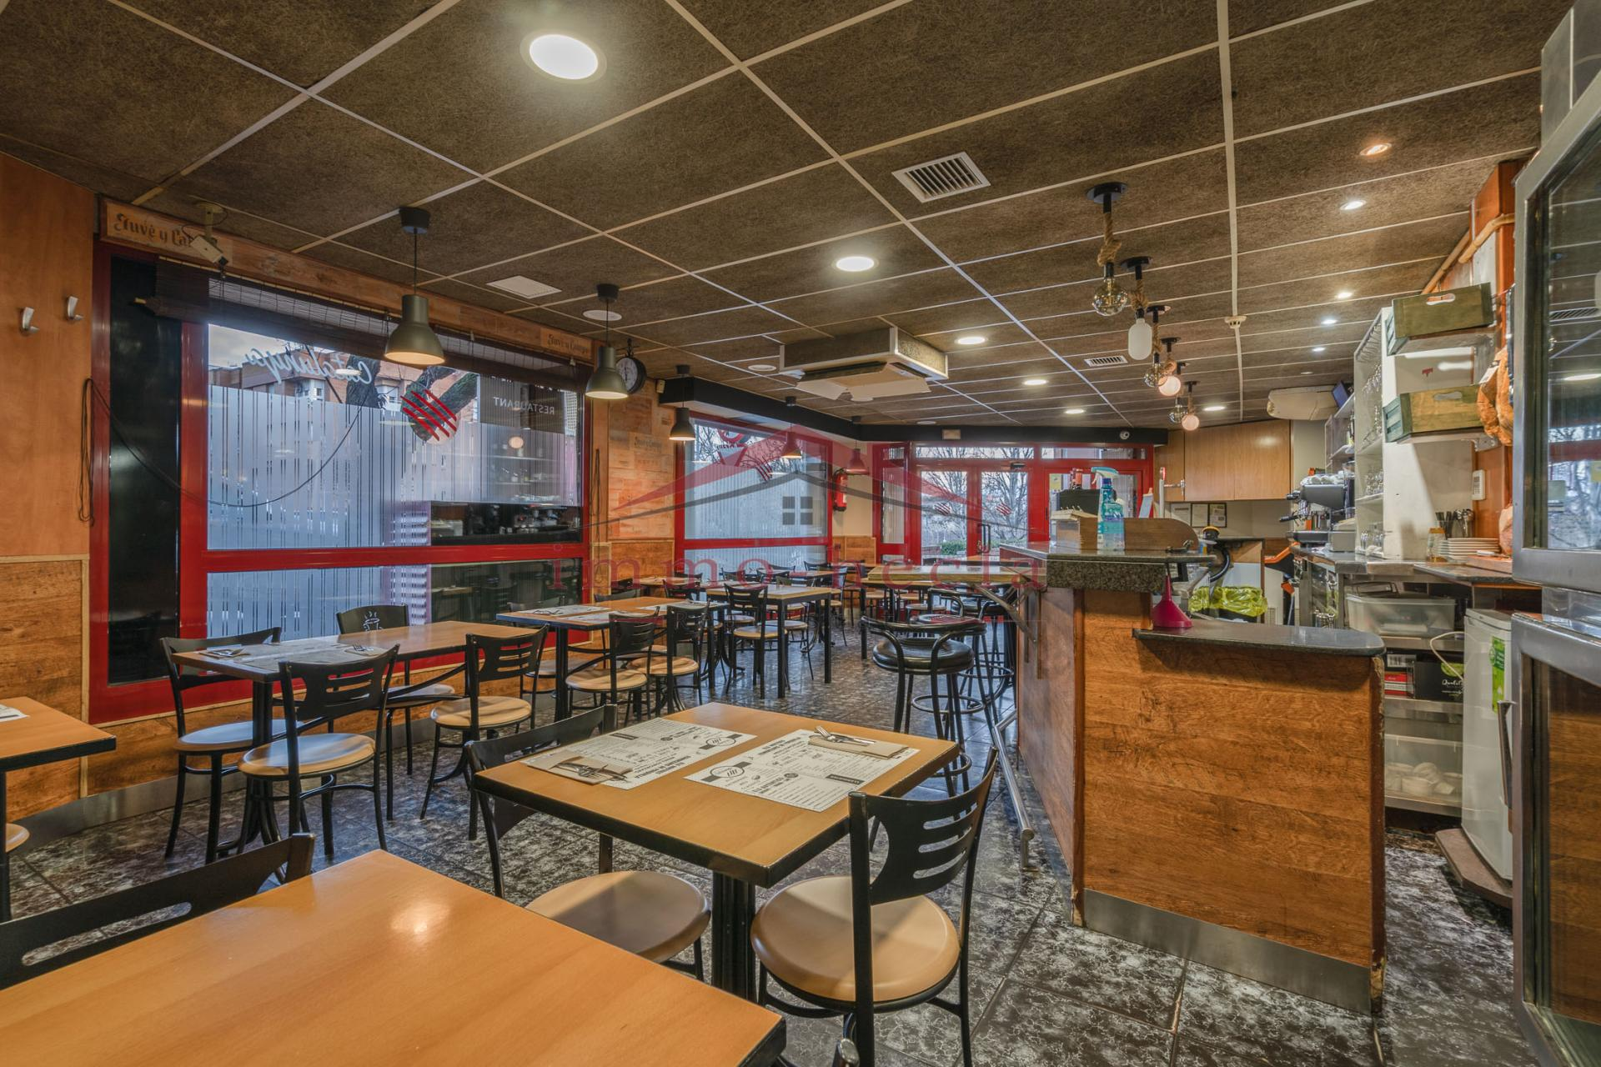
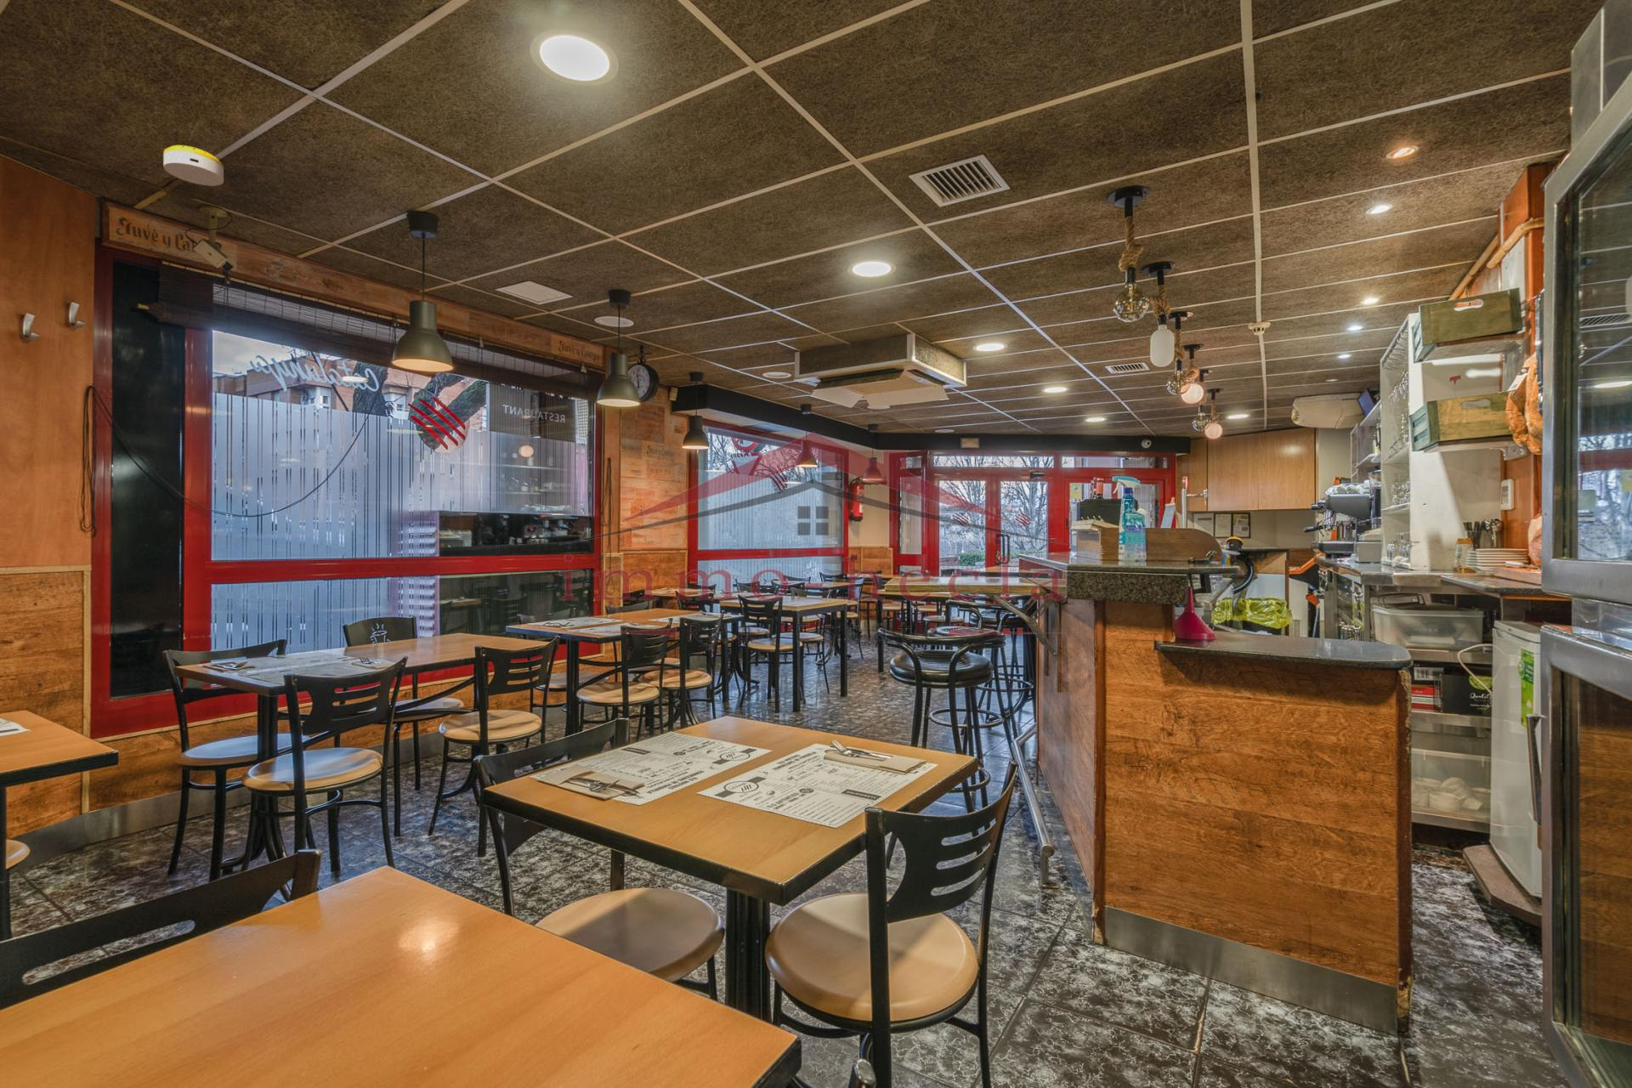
+ smoke detector (194, 164)
